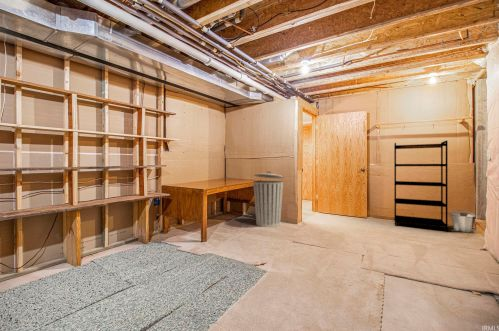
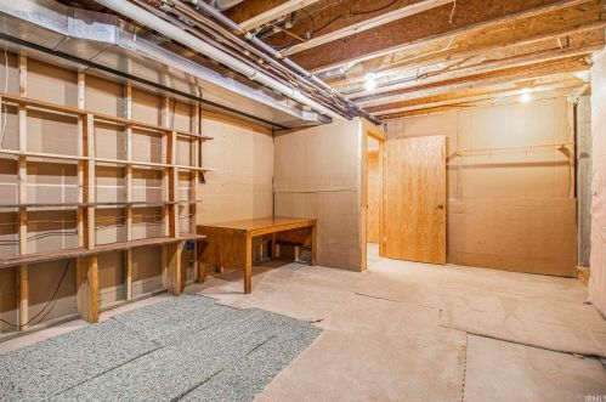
- bucket (462, 220)
- trash can (268, 197)
- shelving unit (418, 184)
